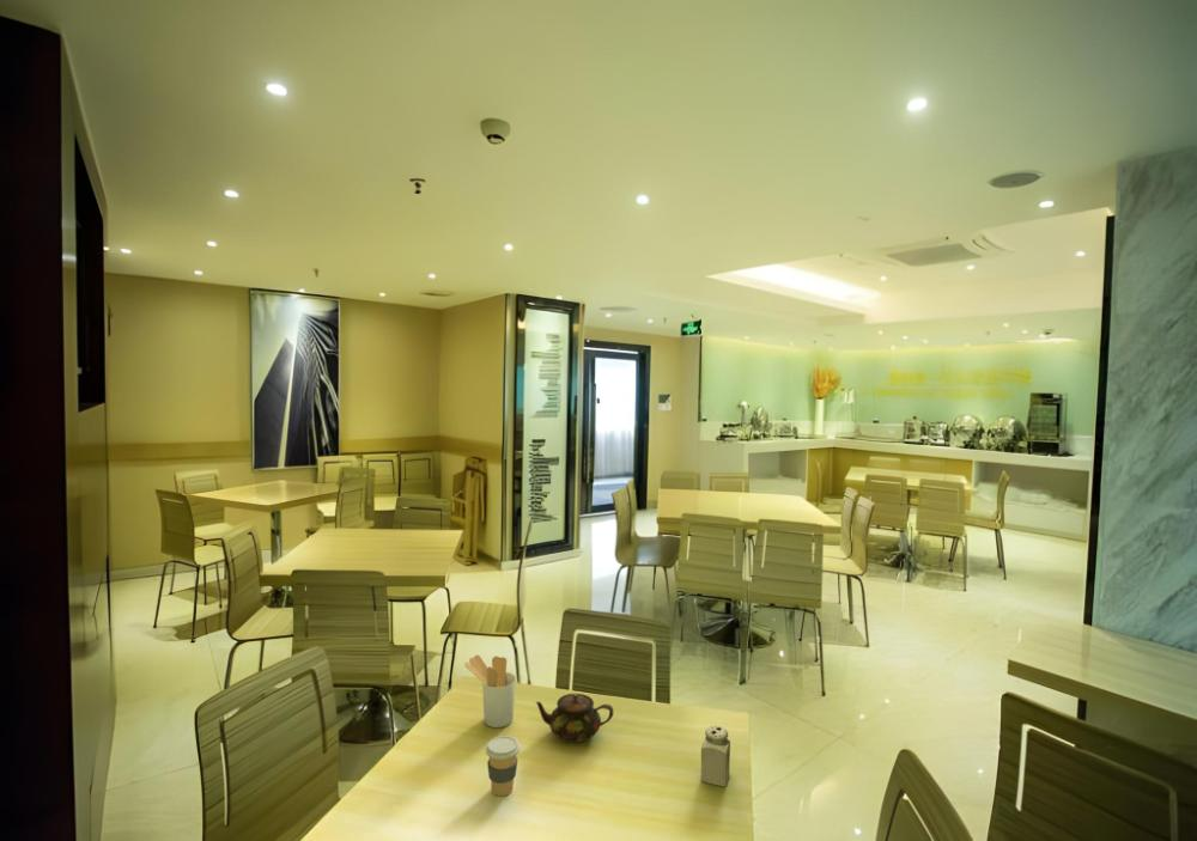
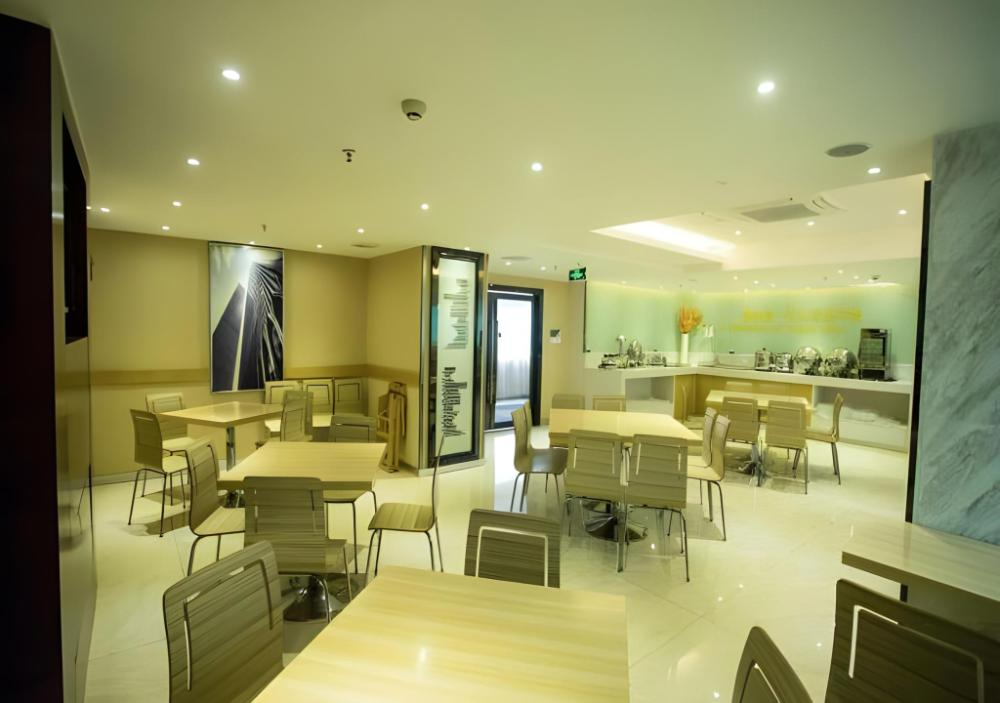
- teapot (573, 713)
- utensil holder (490, 688)
- coffee cup (502, 766)
- salt shaker (716, 752)
